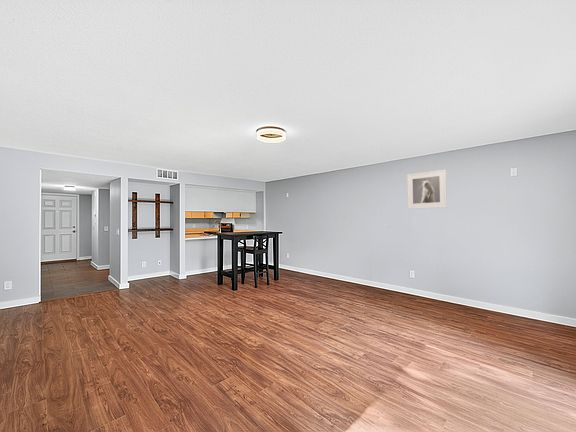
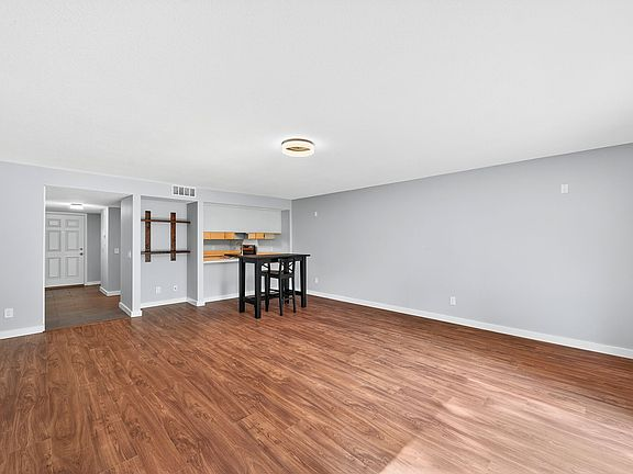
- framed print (425, 190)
